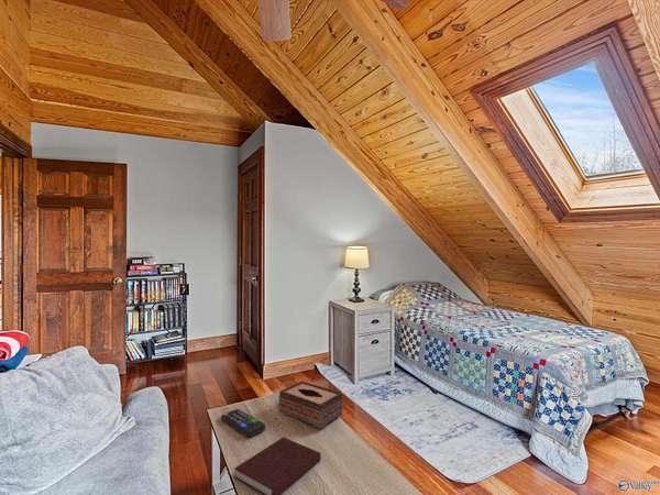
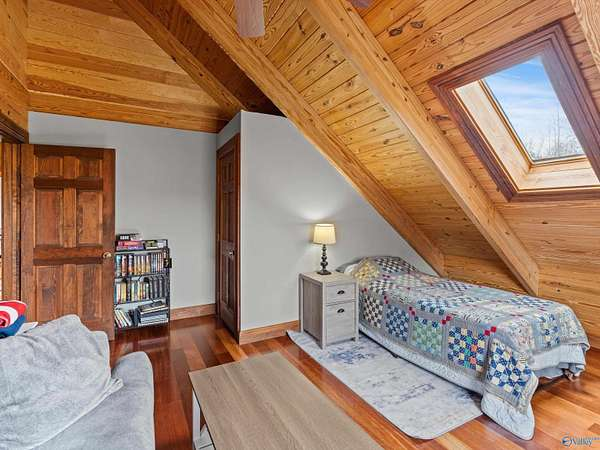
- notebook (278, 464)
- tissue box (310, 403)
- remote control (242, 421)
